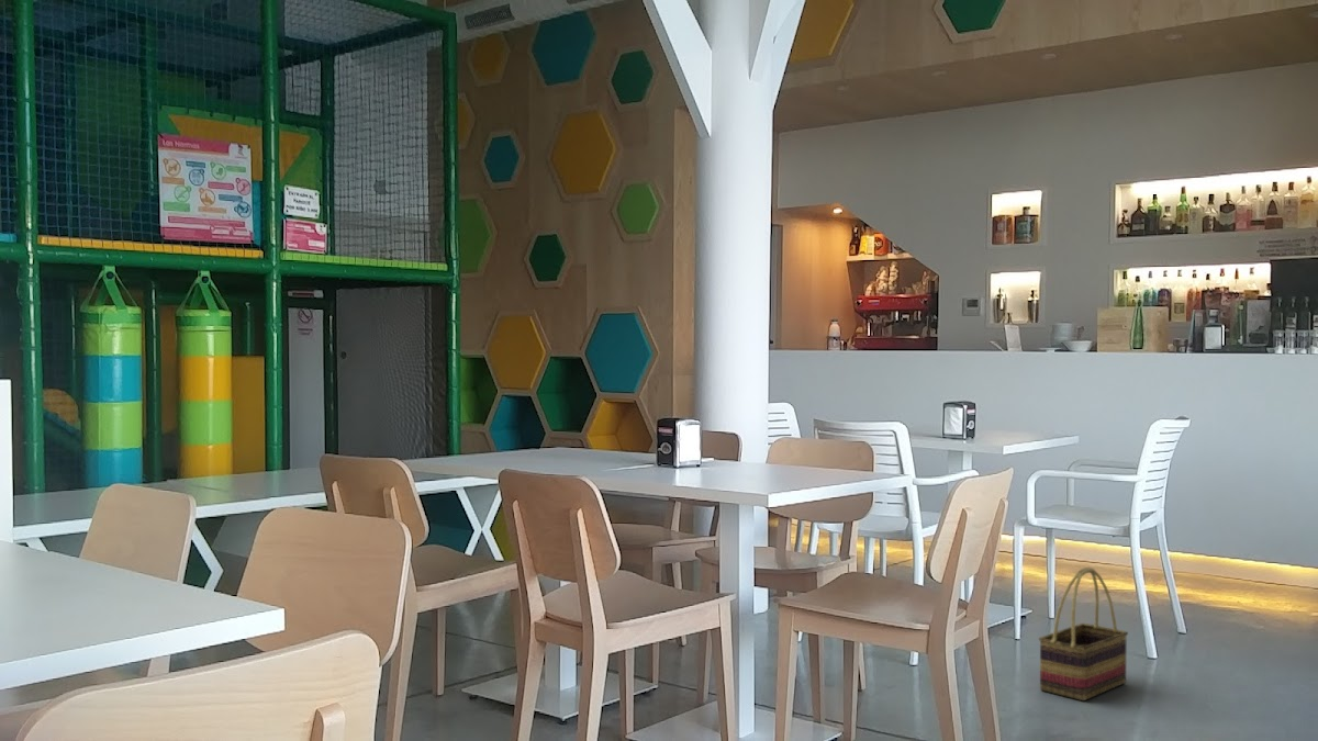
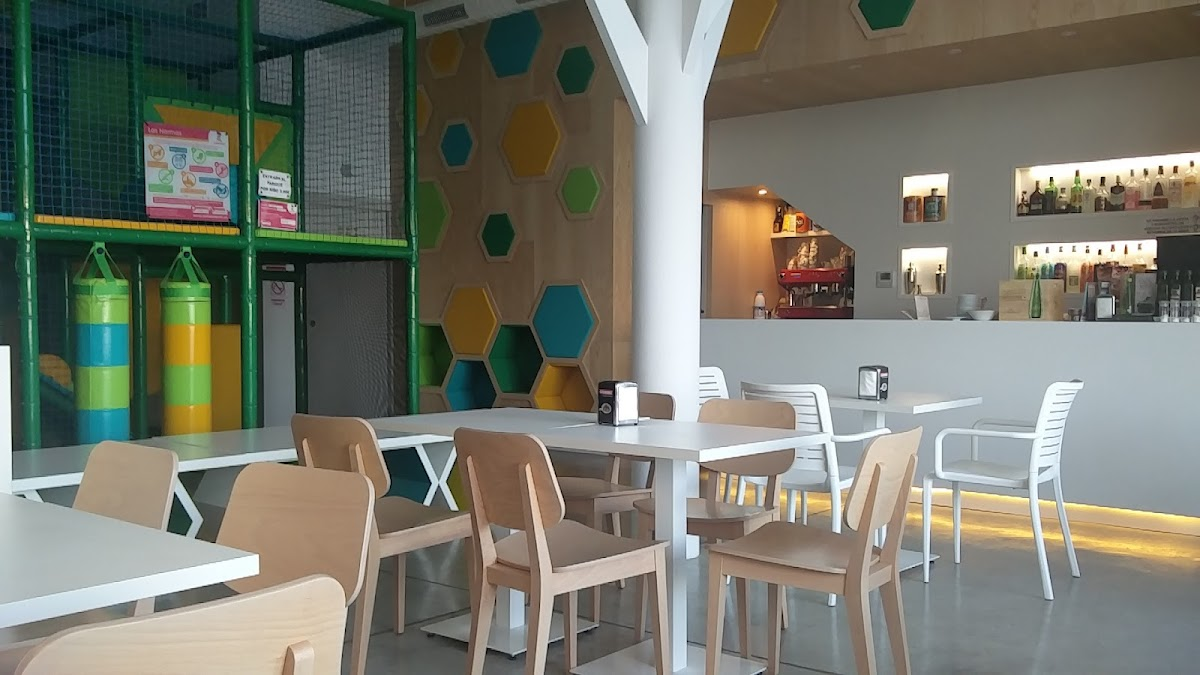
- basket (1083, 627)
